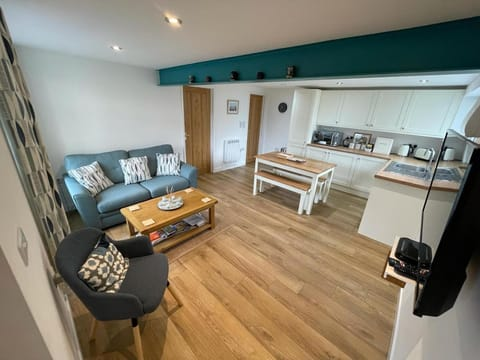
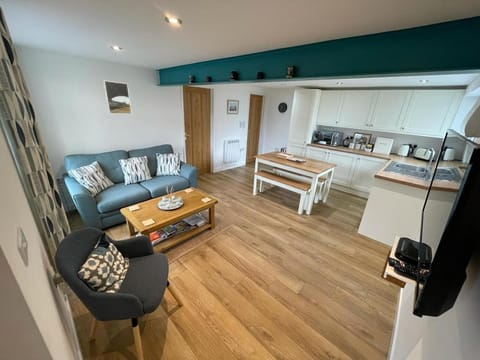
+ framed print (118, 98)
